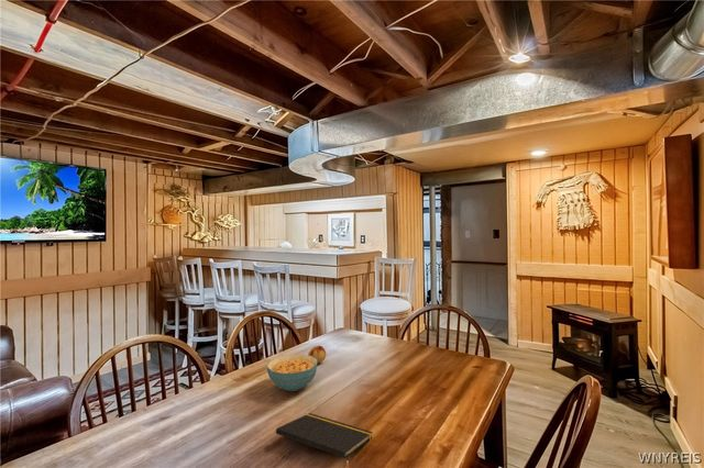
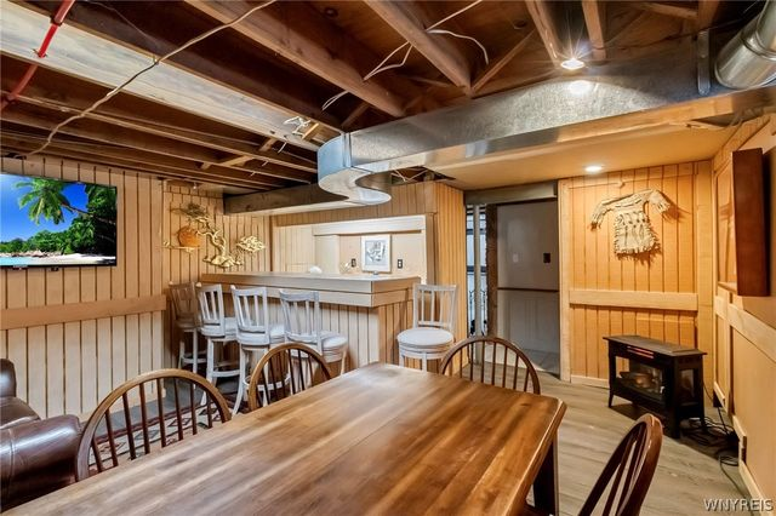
- cereal bowl (293, 375)
- fruit (317, 354)
- notepad (324, 433)
